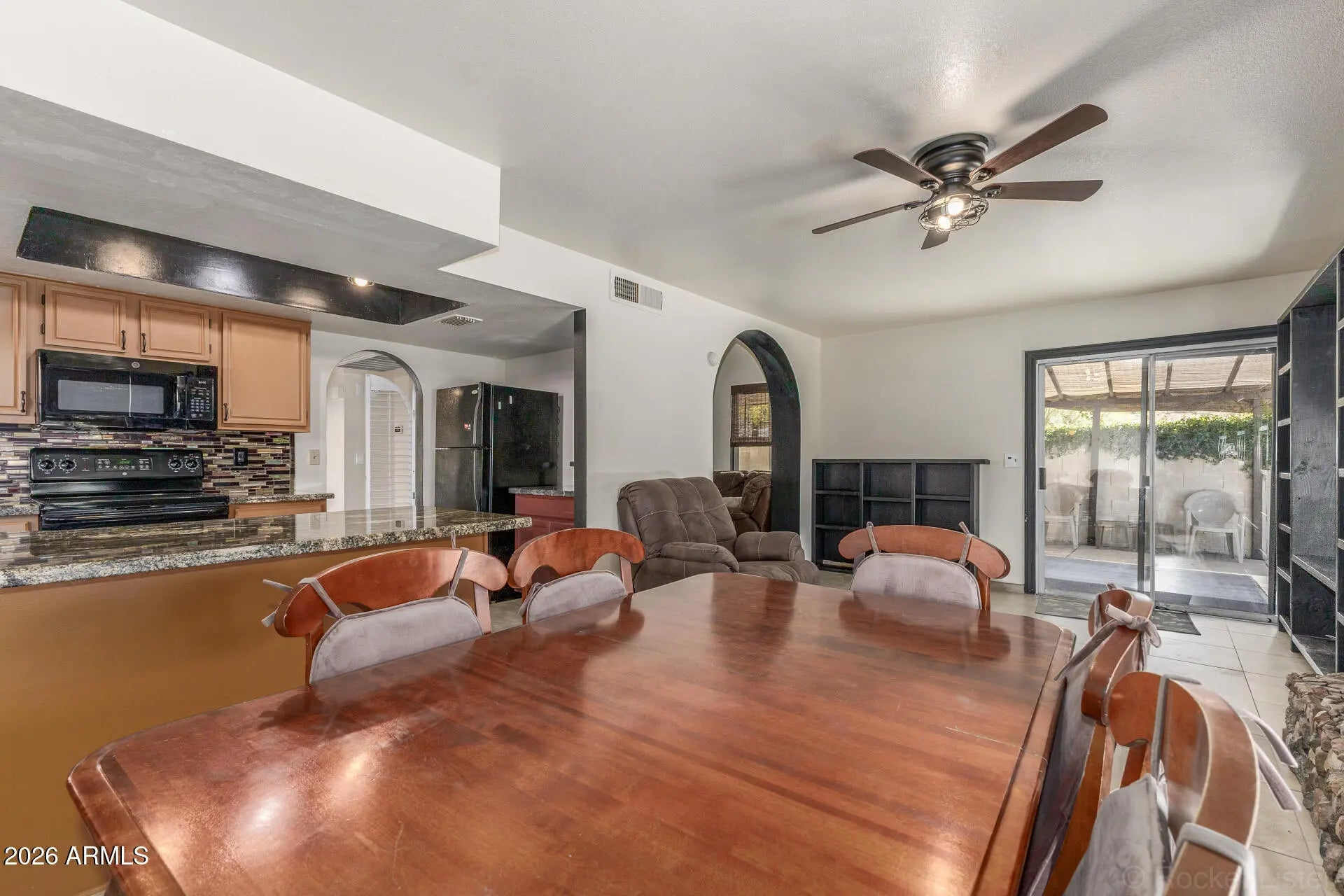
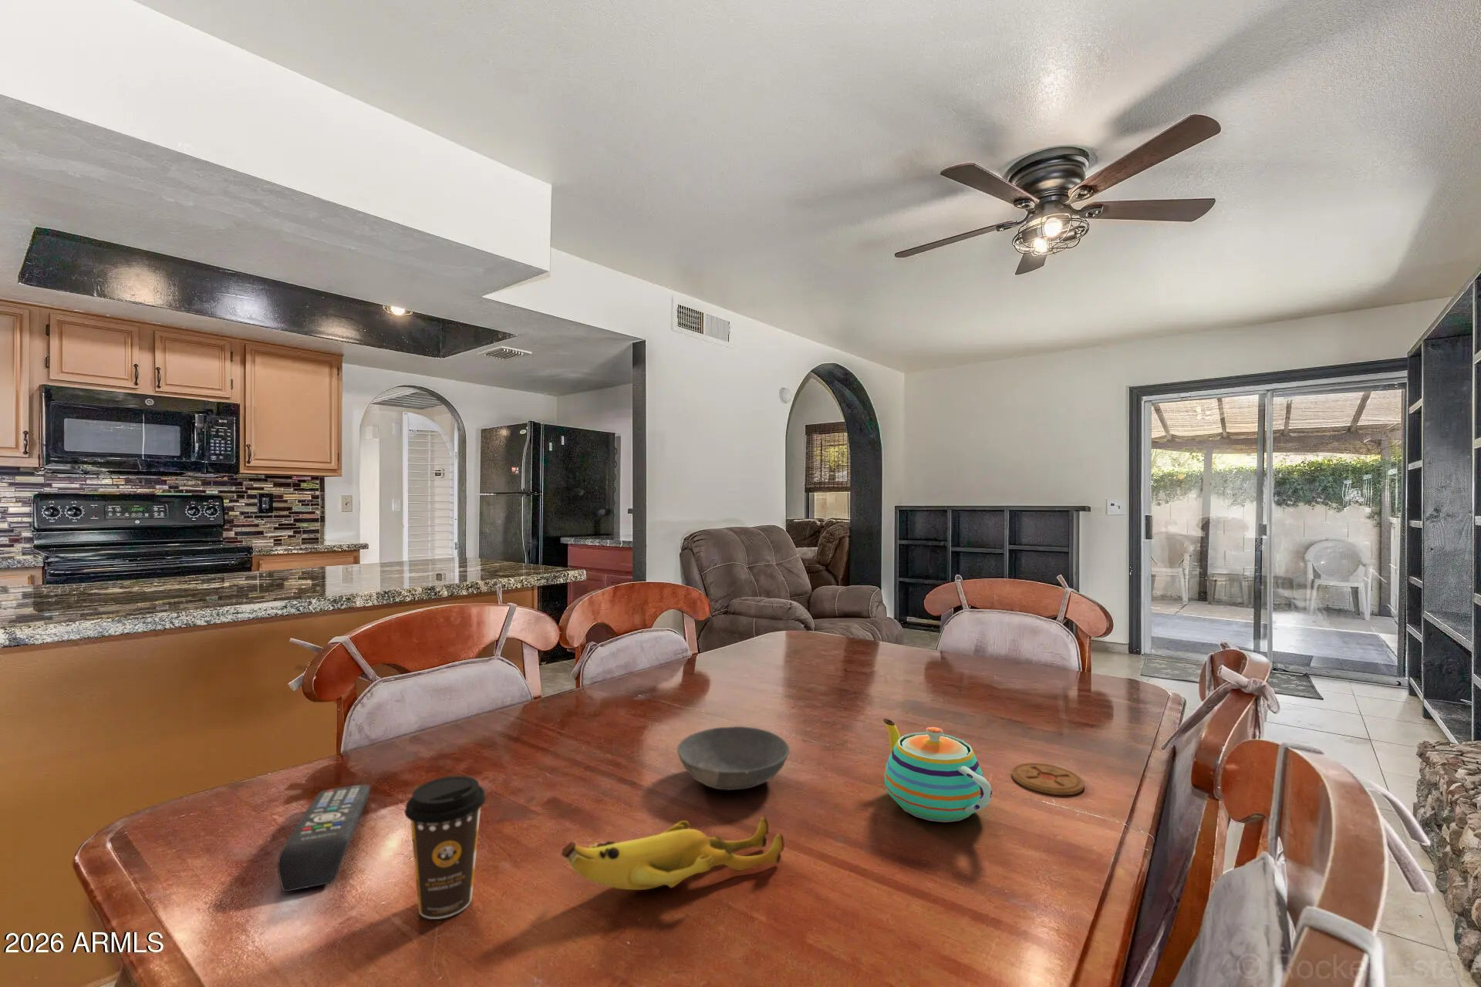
+ bowl (733, 762)
+ teapot (930, 764)
+ coaster (1047, 778)
+ remote control (328, 825)
+ coffee cup (445, 846)
+ banana (674, 849)
